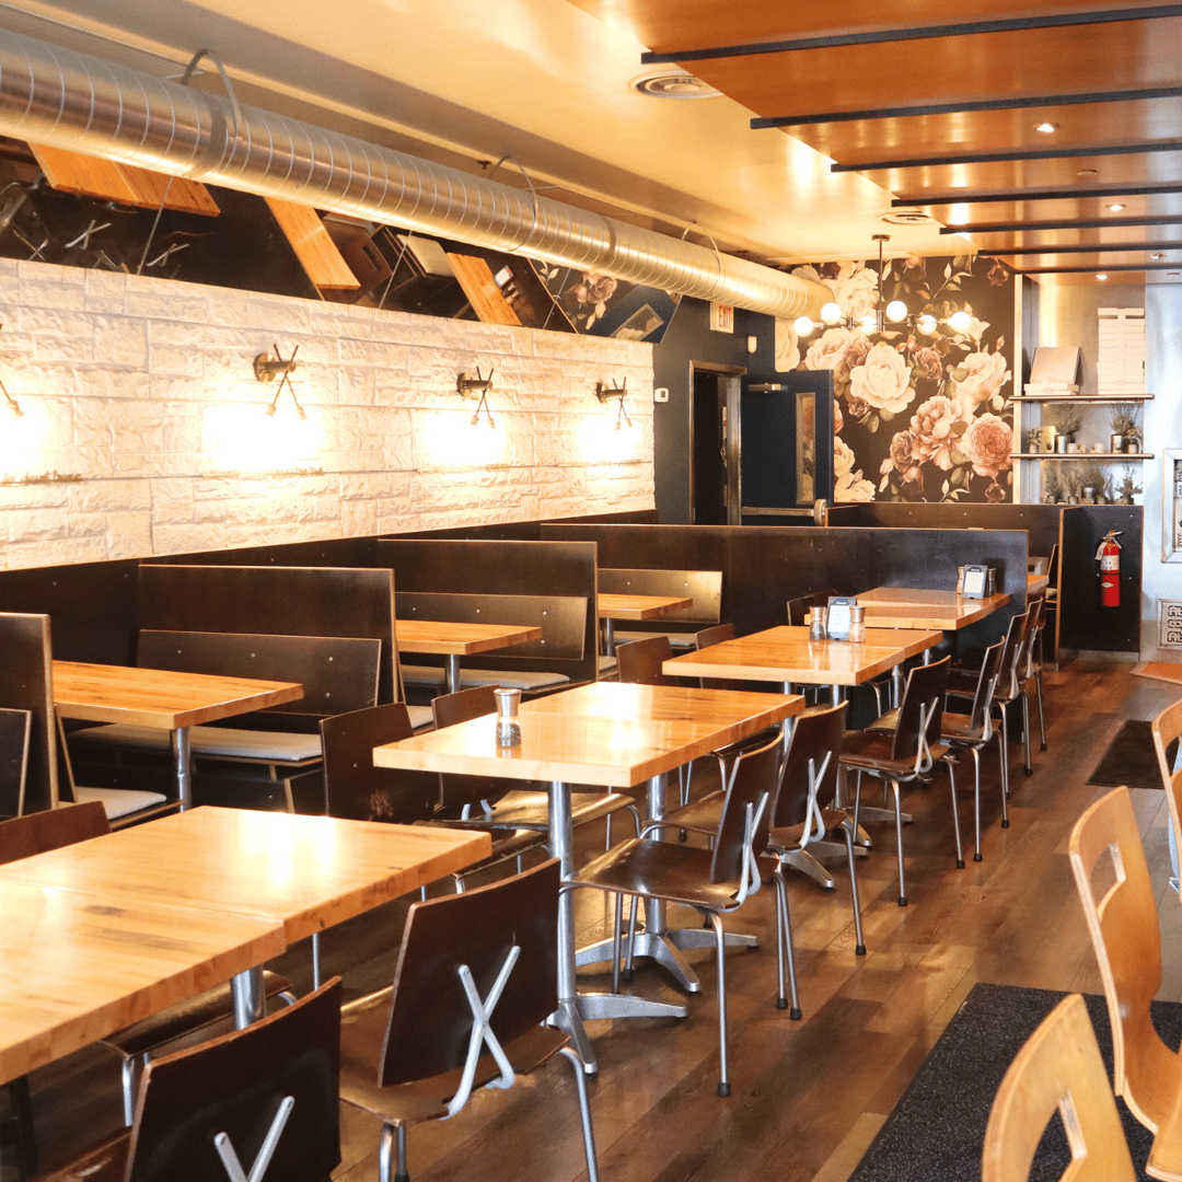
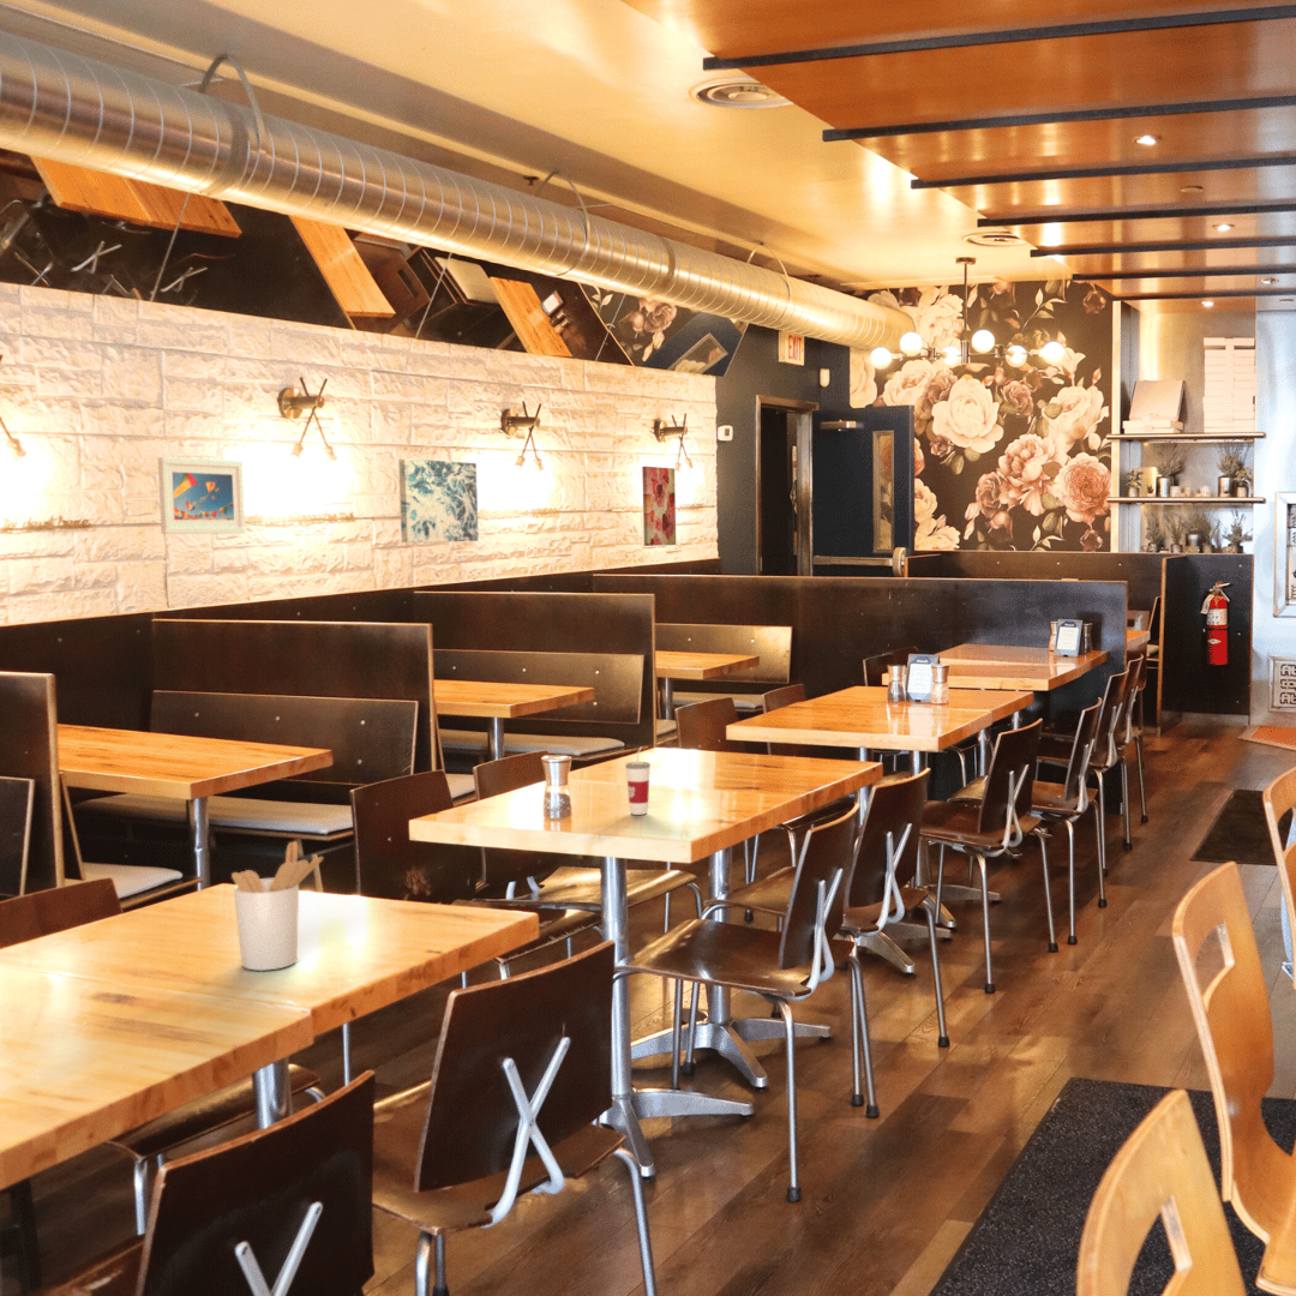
+ cup (637, 779)
+ wall art (659, 506)
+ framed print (203, 496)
+ wall art (439, 500)
+ utensil holder (278, 906)
